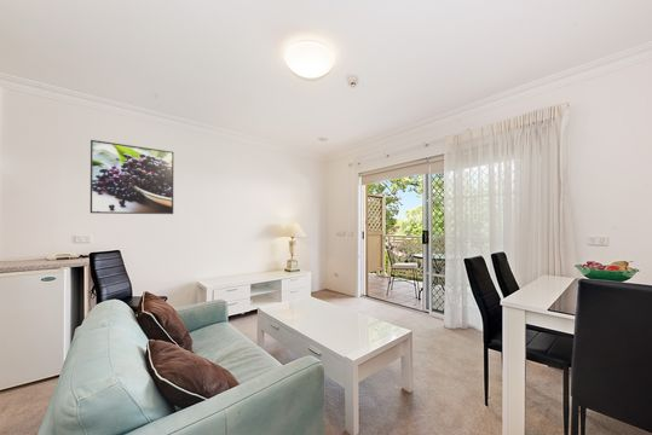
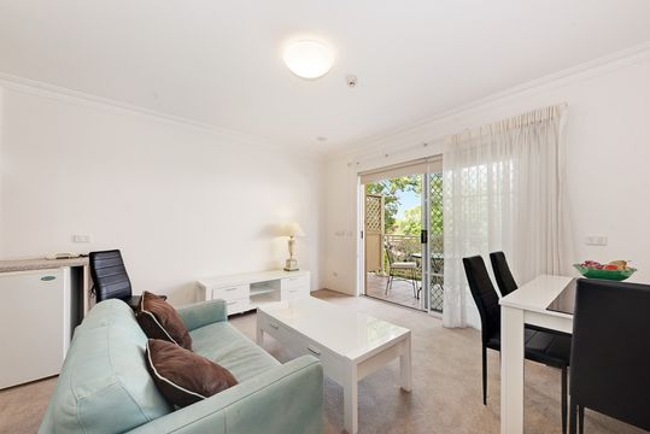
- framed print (134, 179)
